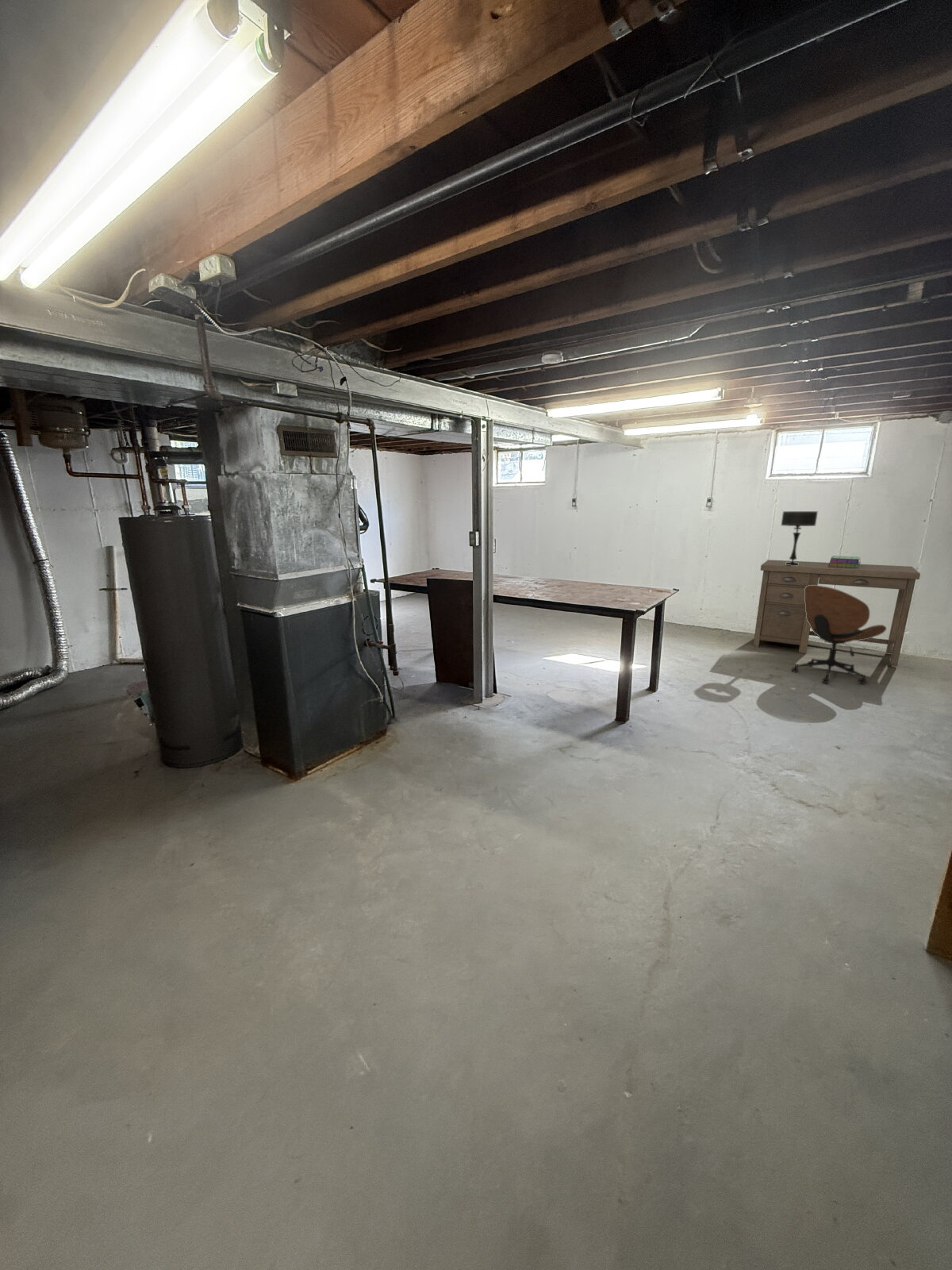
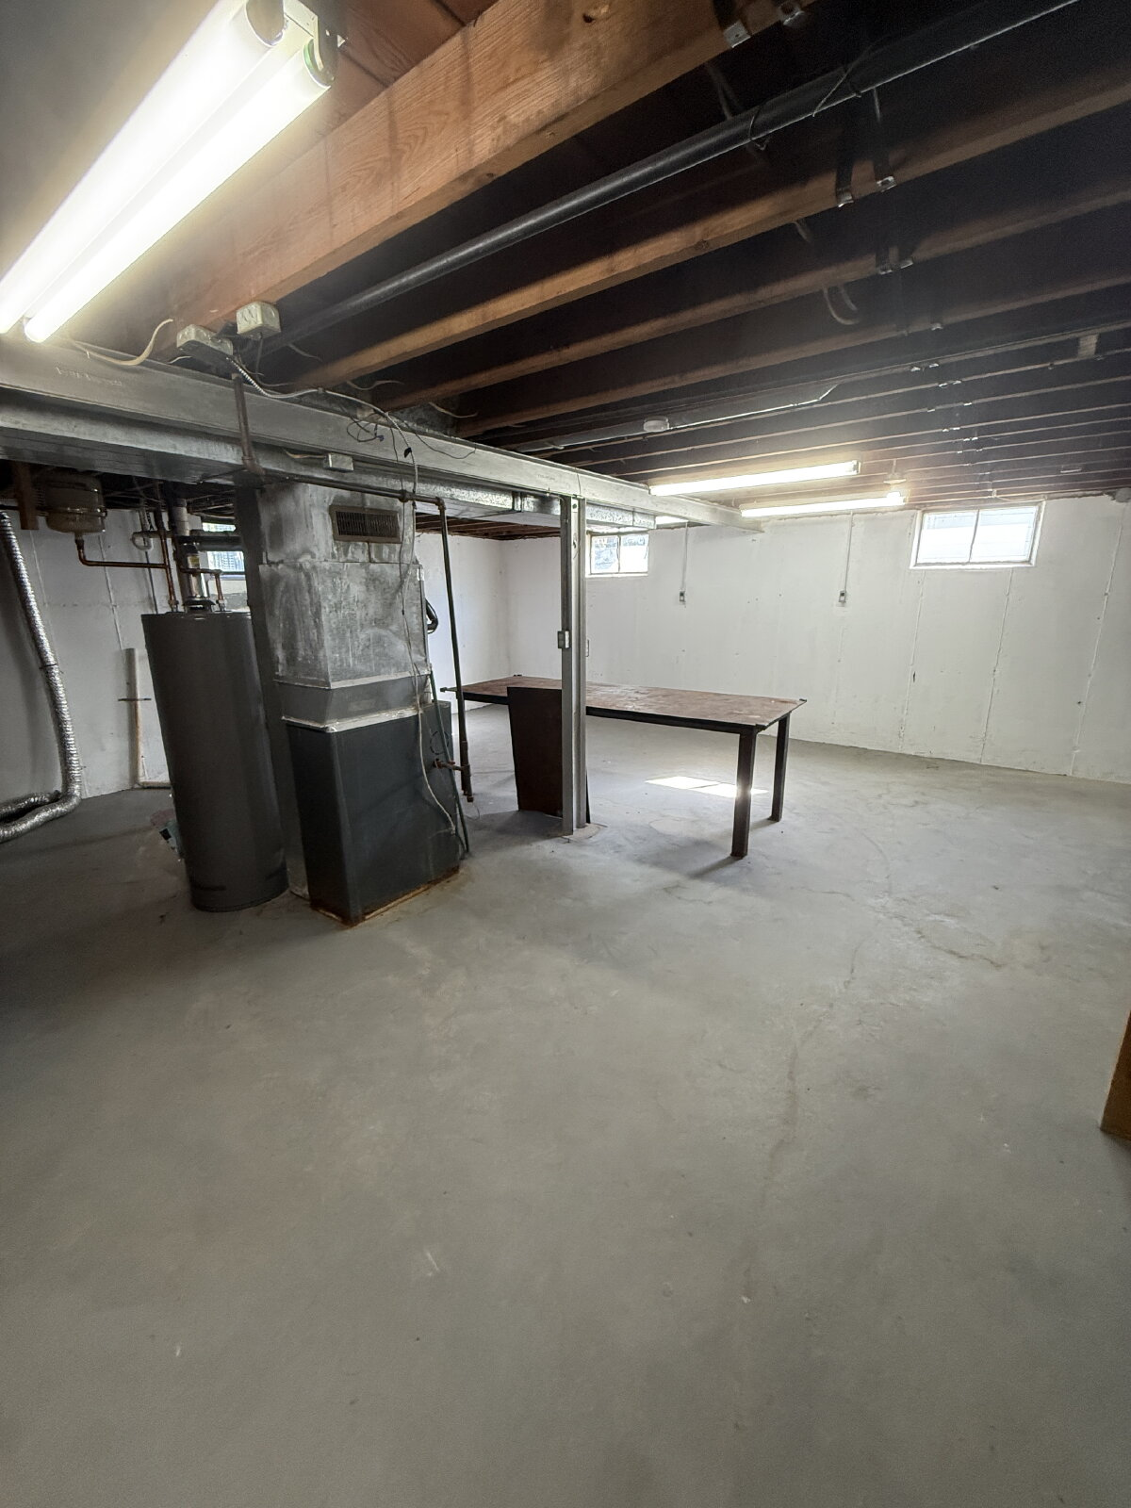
- office chair (839, 630)
- table lamp (796, 538)
- stack of books (845, 561)
- desk (805, 612)
